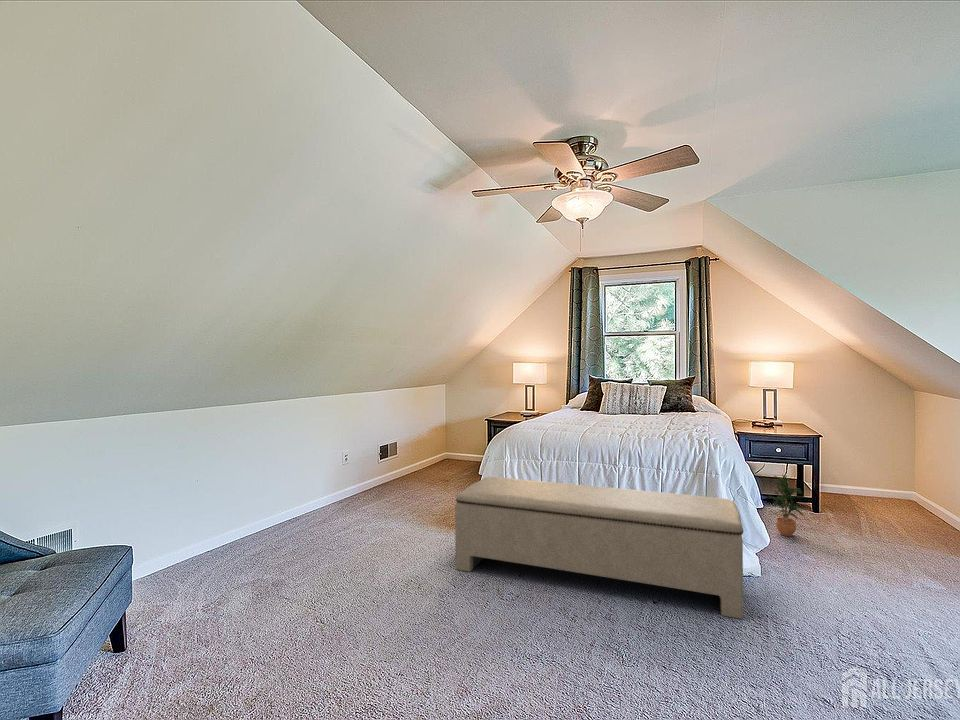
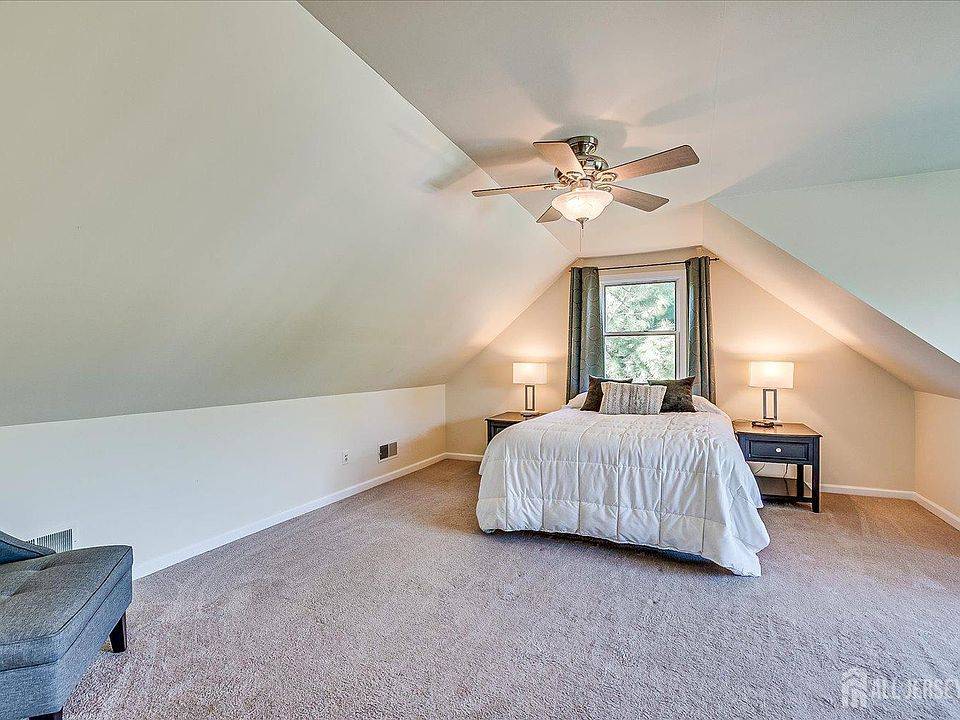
- potted plant (787, 504)
- bench (591, 534)
